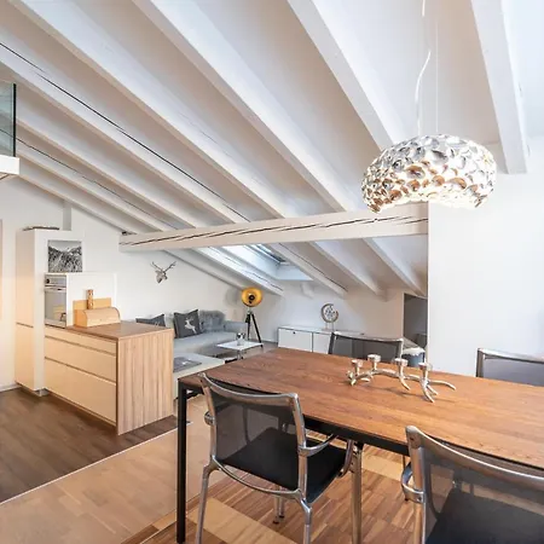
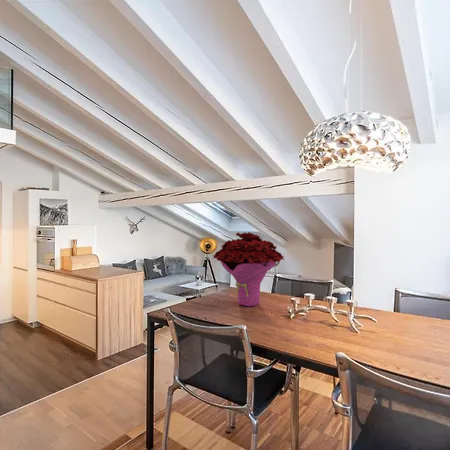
+ flower bouquet (247, 268)
